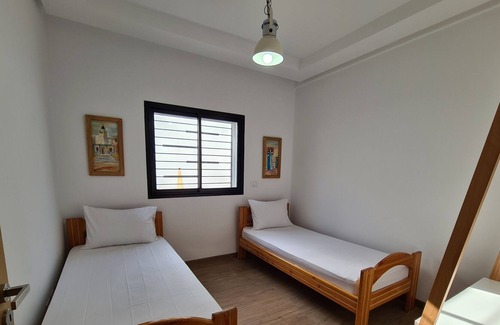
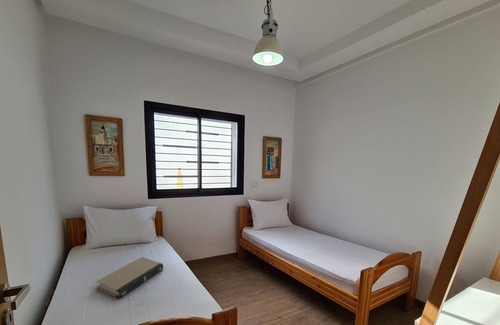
+ book (132, 275)
